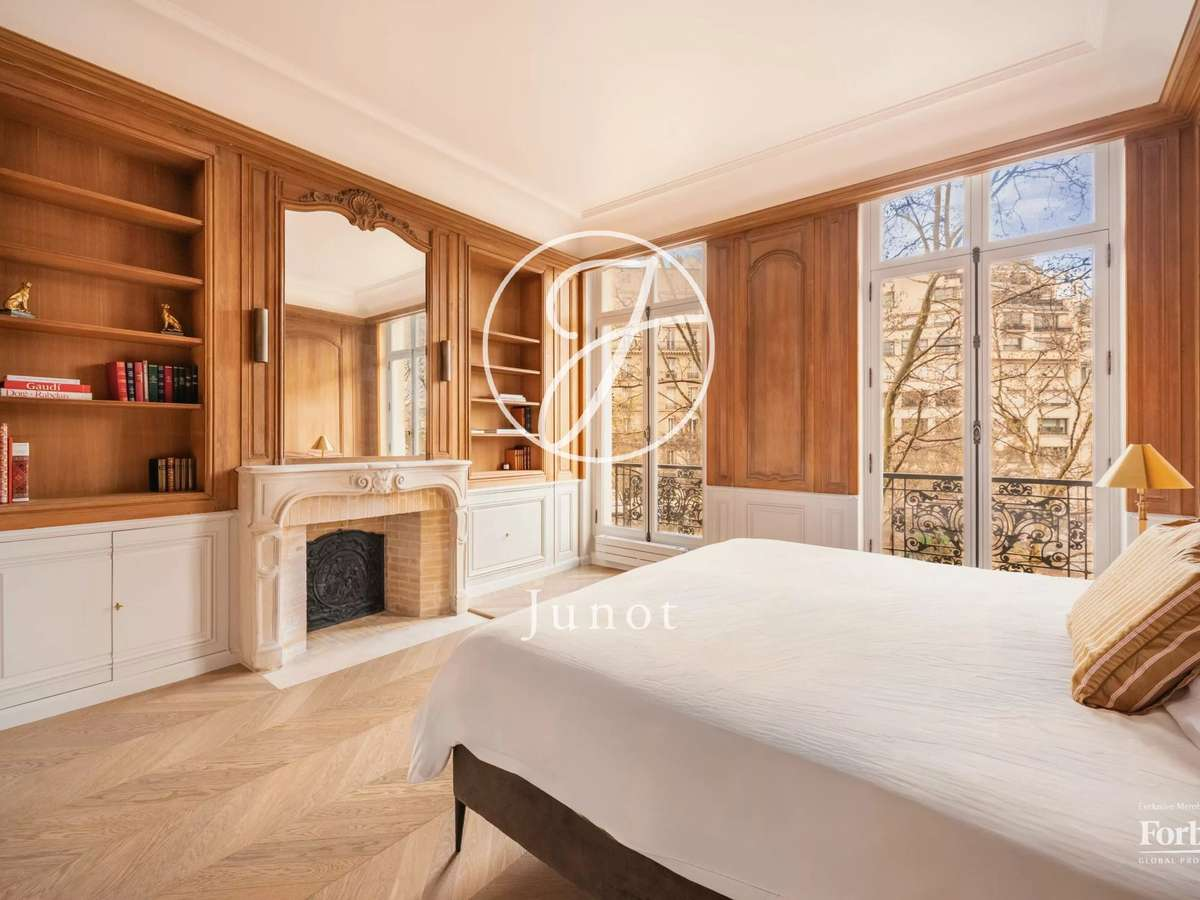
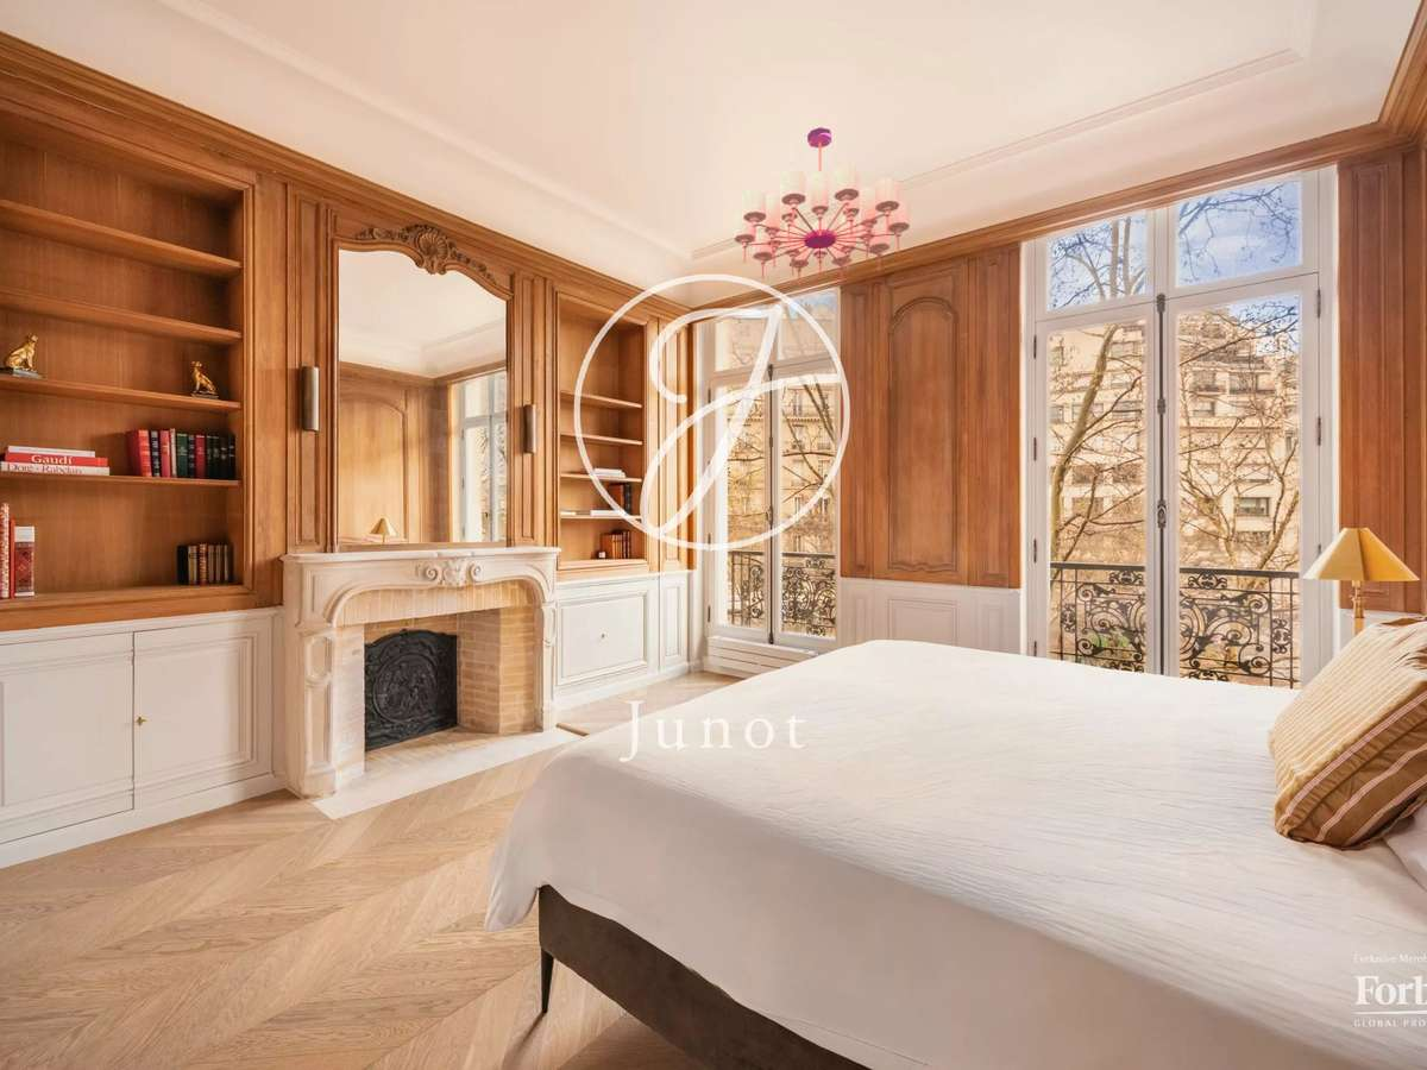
+ chandelier (819, 196)
